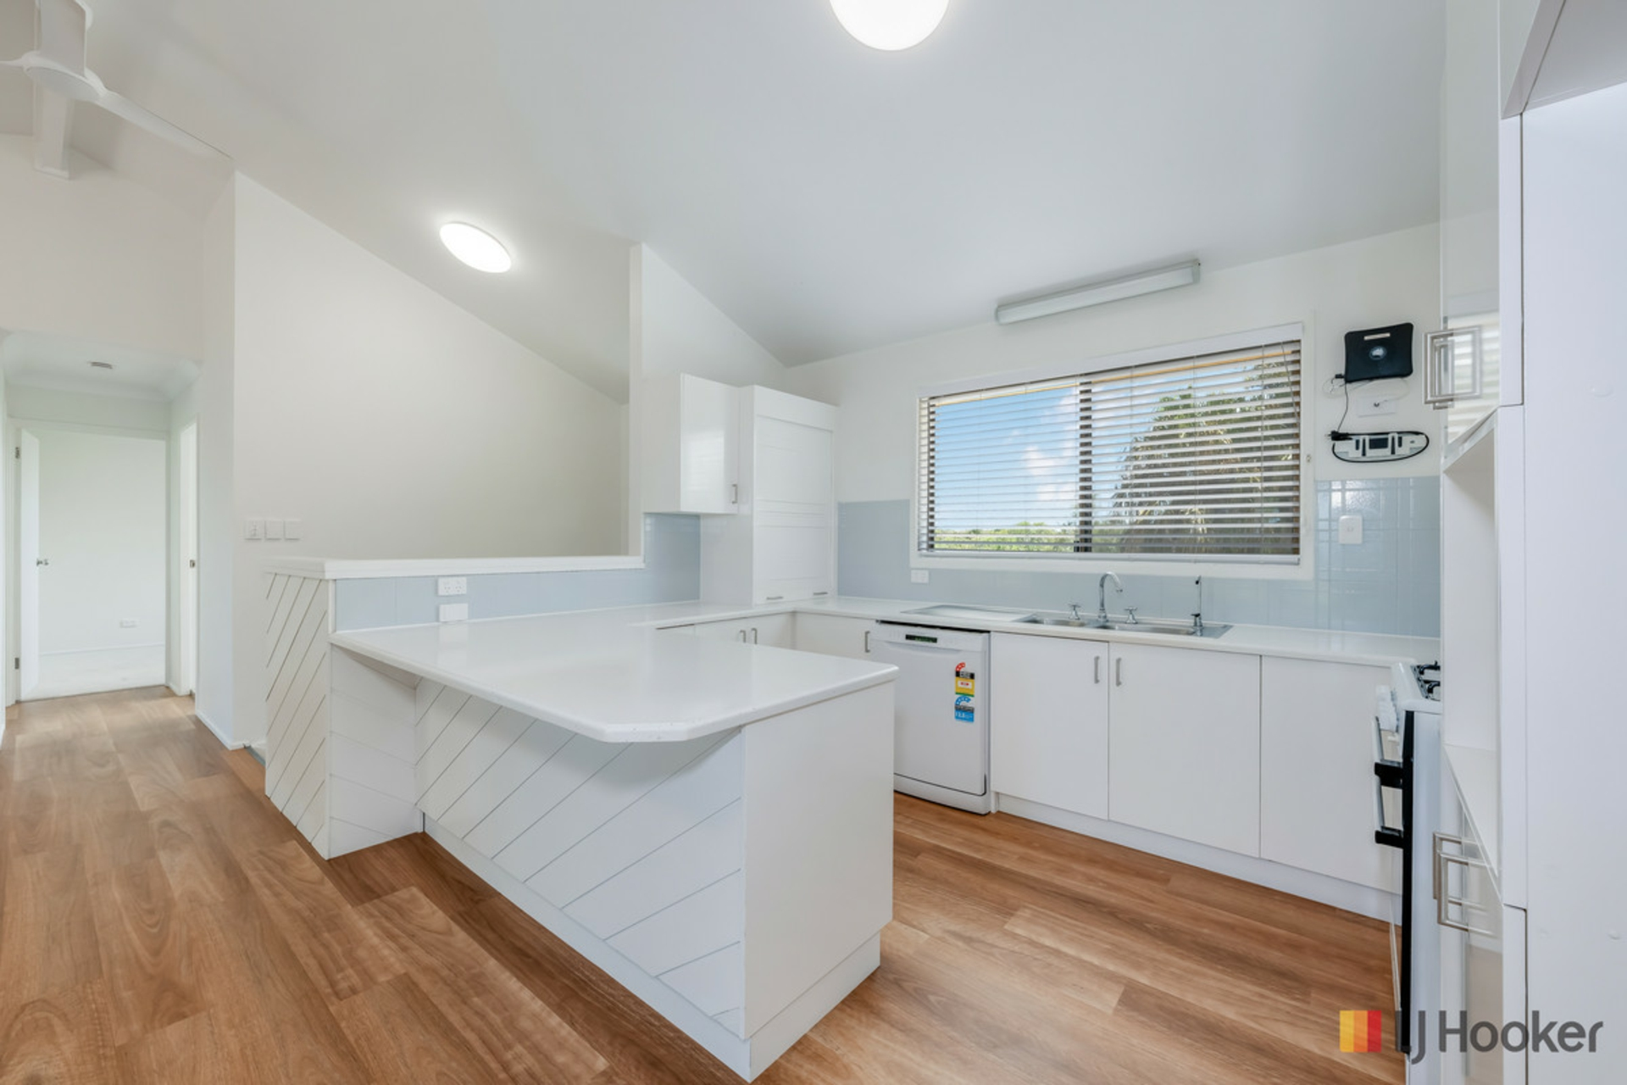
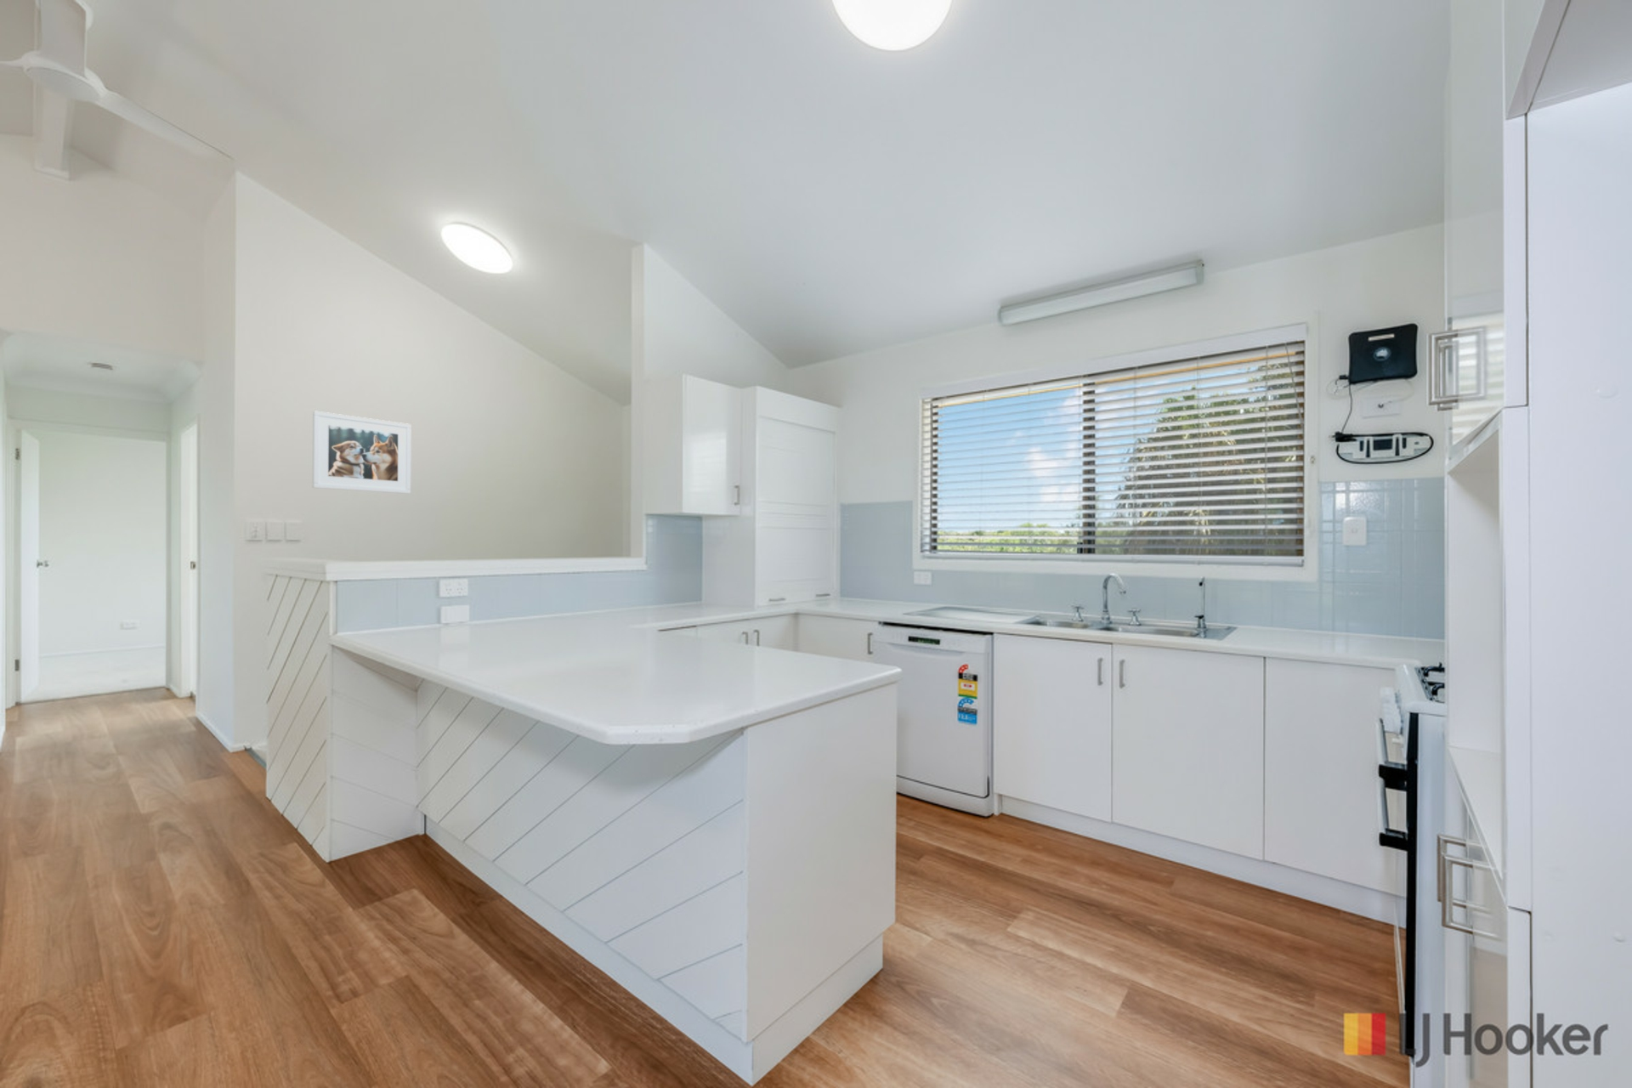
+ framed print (364, 454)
